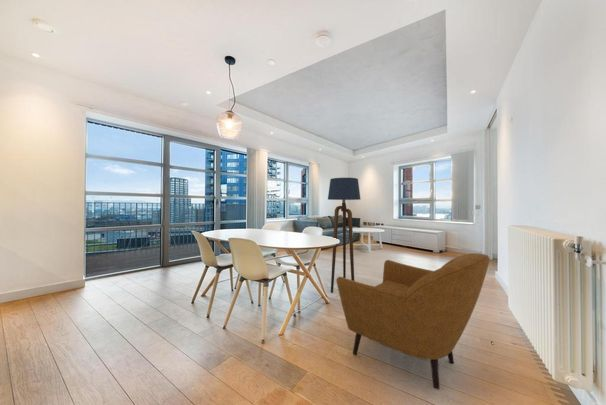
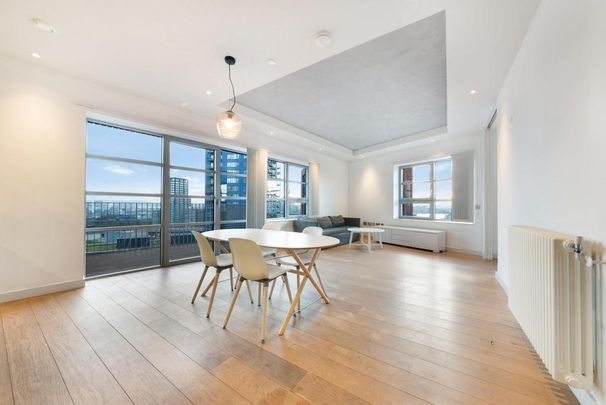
- armchair (415, 304)
- floor lamp (343, 234)
